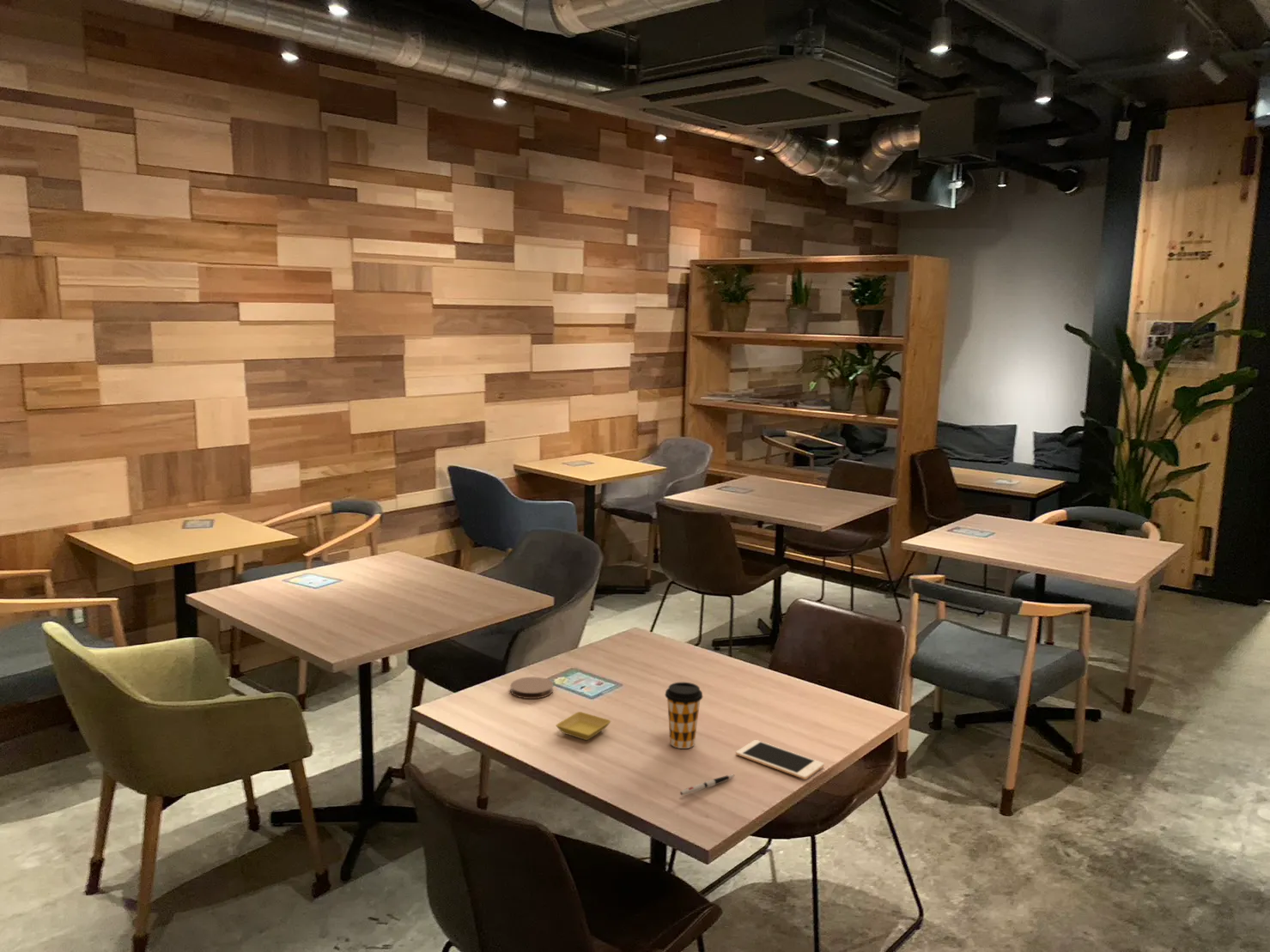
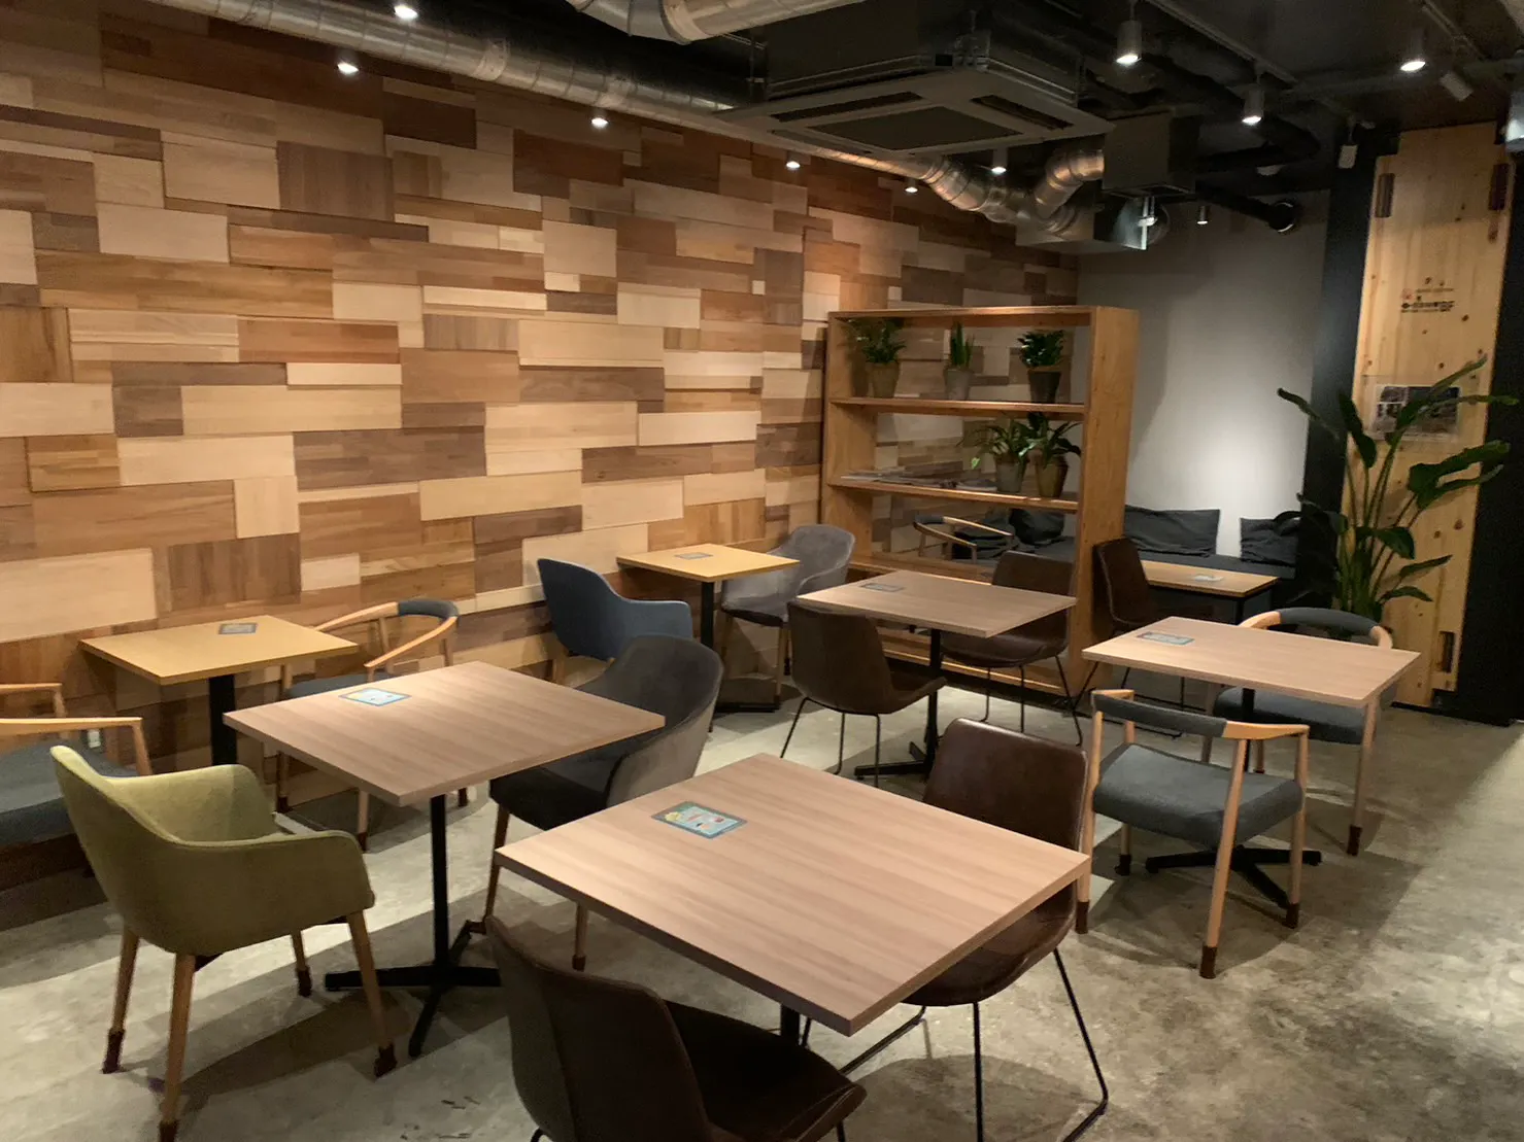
- cell phone (779, 759)
- coffee cup (683, 715)
- pen (708, 784)
- coaster (532, 687)
- saucer (583, 727)
